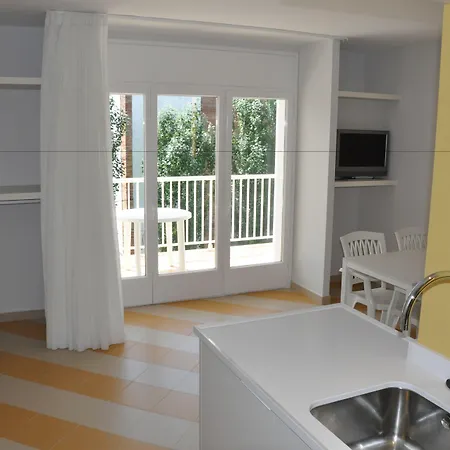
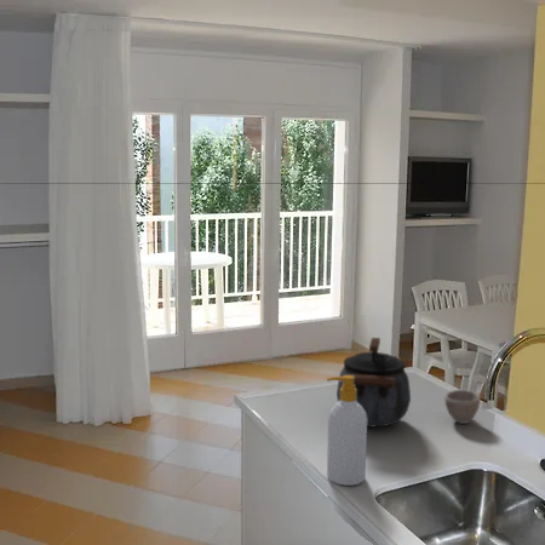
+ kettle (373, 382)
+ cup (461, 406)
+ soap bottle (345, 428)
